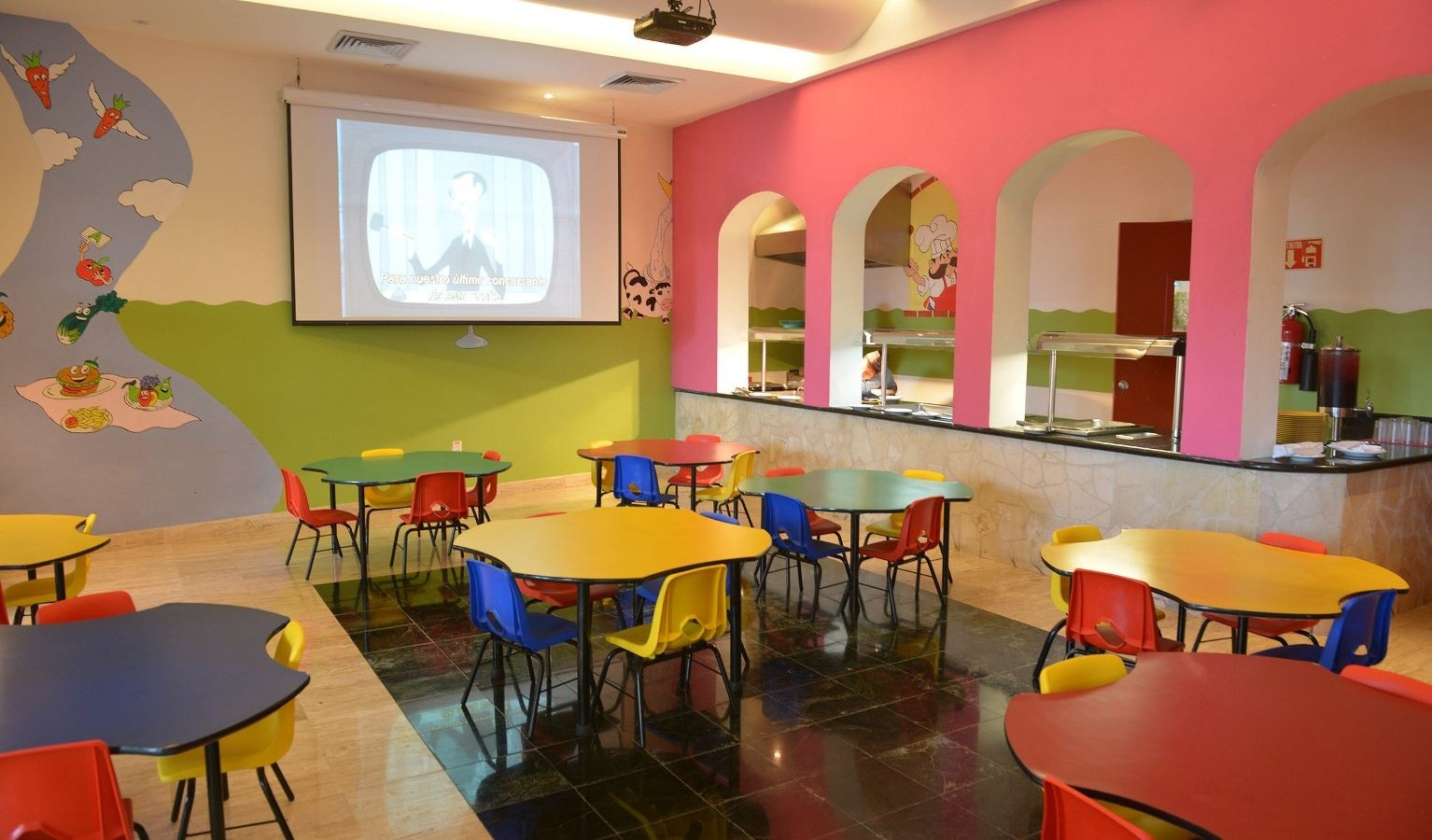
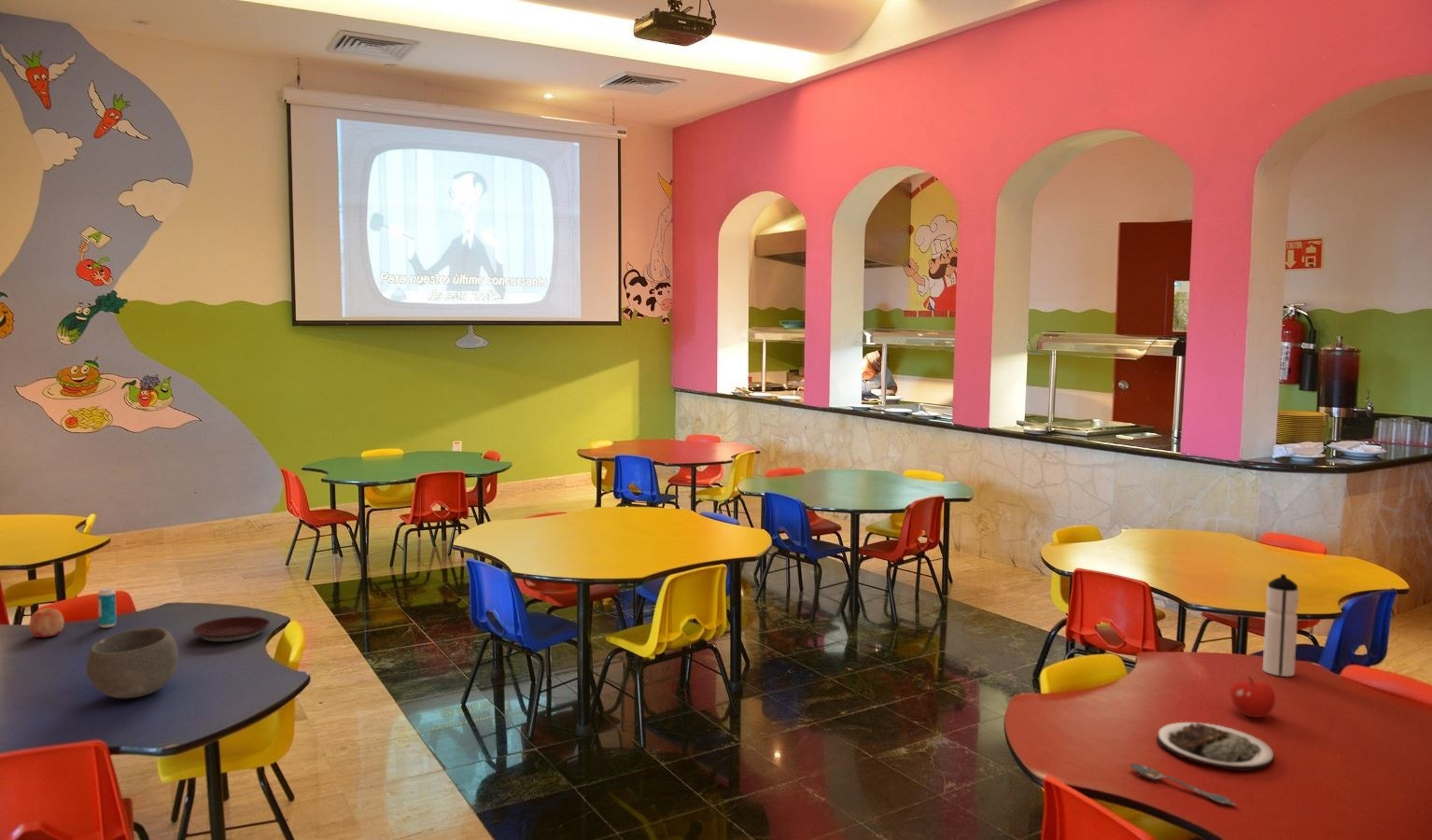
+ apple (46, 623)
+ spoon (1180, 783)
+ plate (1214, 742)
+ water bottle (1281, 623)
+ plate (232, 630)
+ beverage can (106, 608)
+ fruit (1252, 695)
+ bowl (133, 665)
